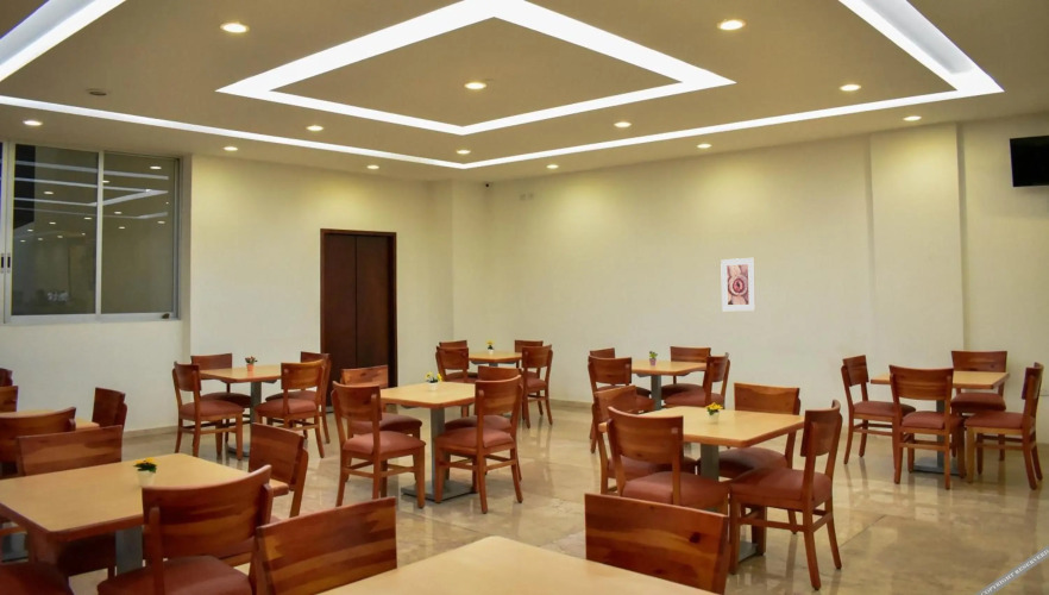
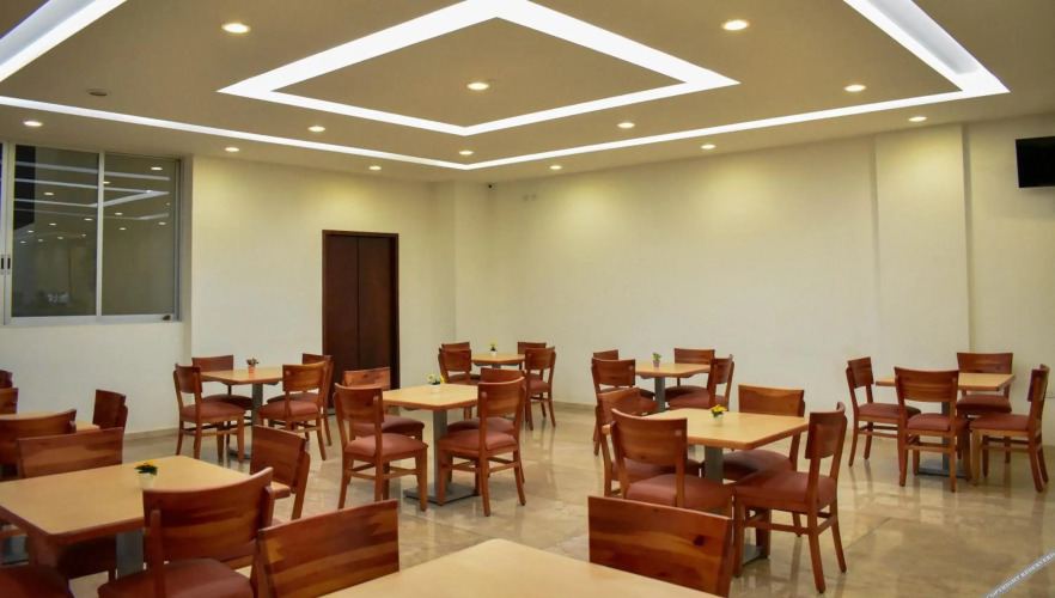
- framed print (737, 284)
